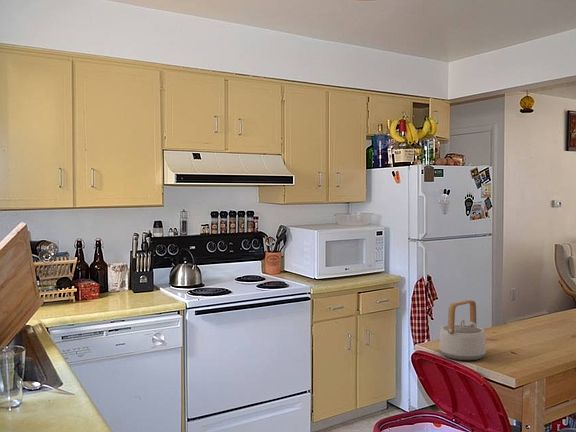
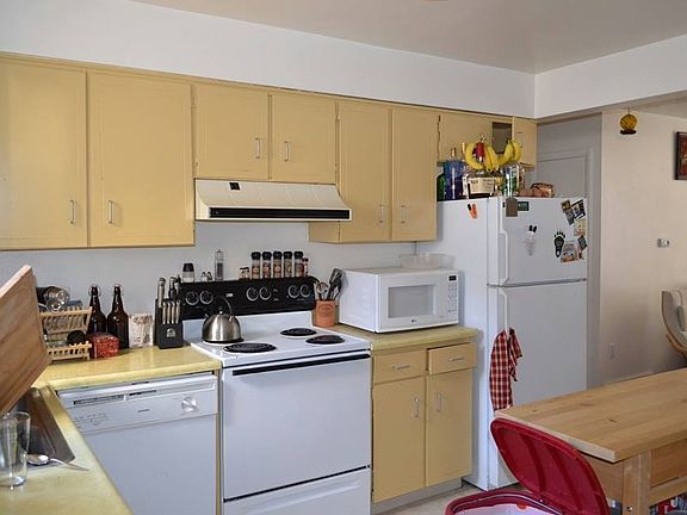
- teapot (464, 327)
